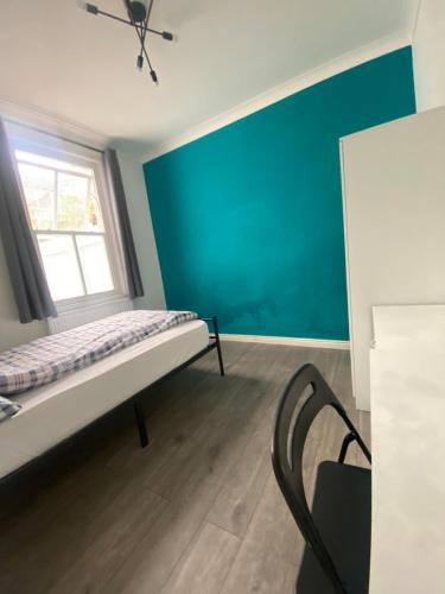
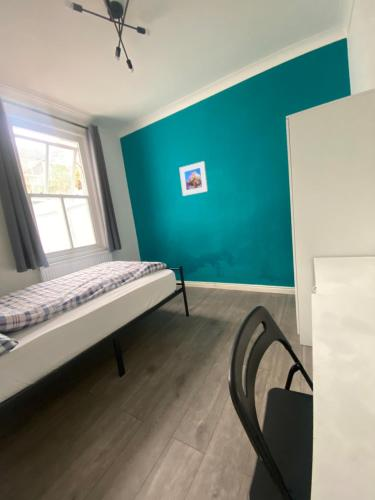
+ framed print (193, 179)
